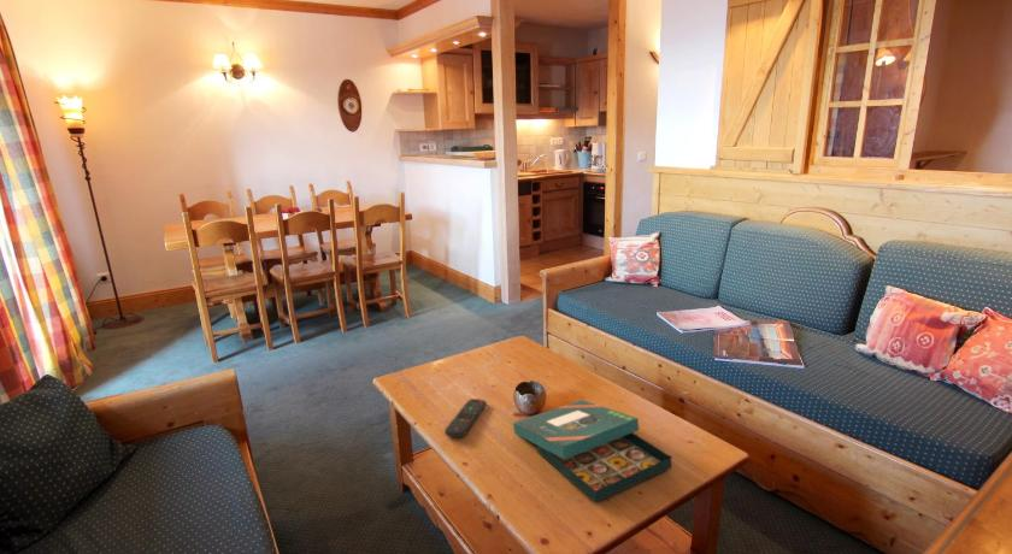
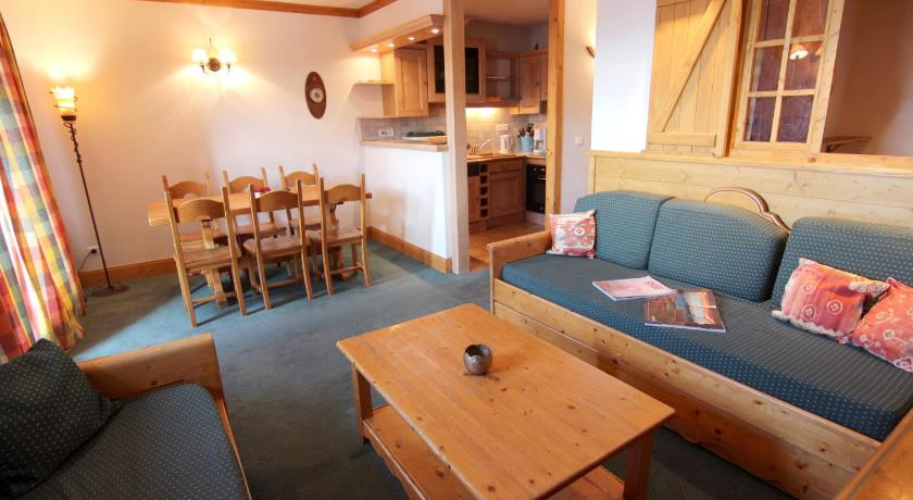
- remote control (466, 417)
- board game (587, 435)
